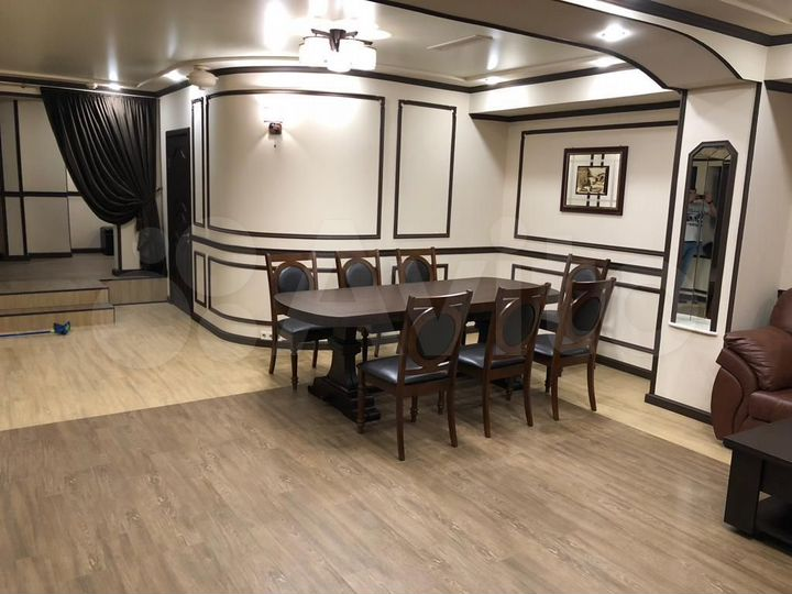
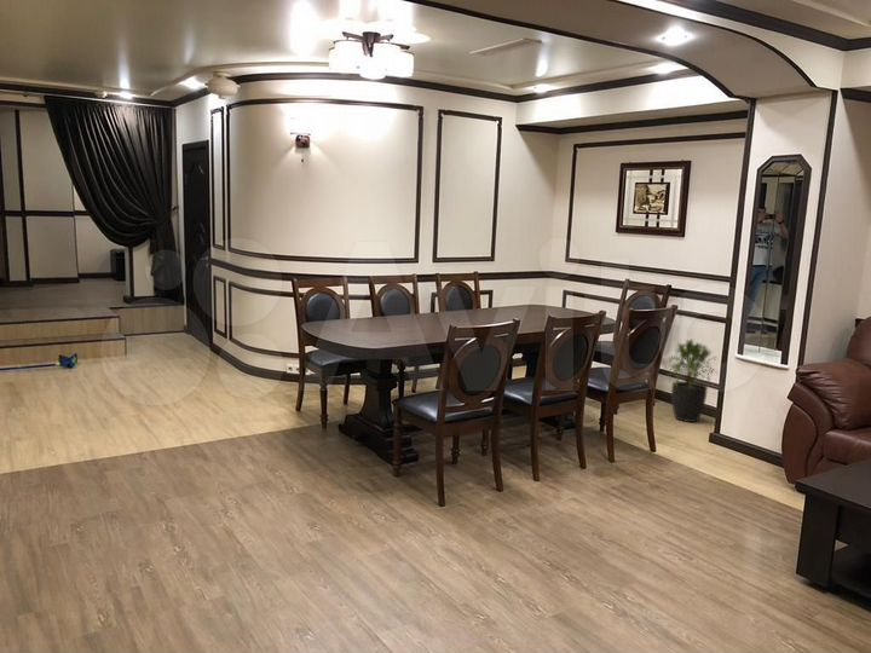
+ potted plant (688, 377)
